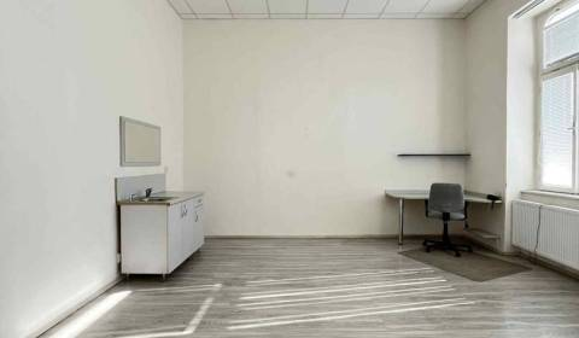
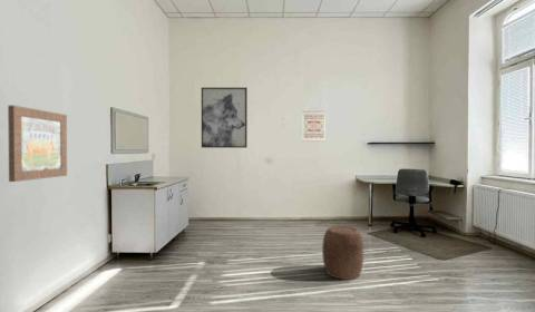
+ wall art (313, 126)
+ wall art (224, 117)
+ wall art (40, 144)
+ stool (342, 251)
